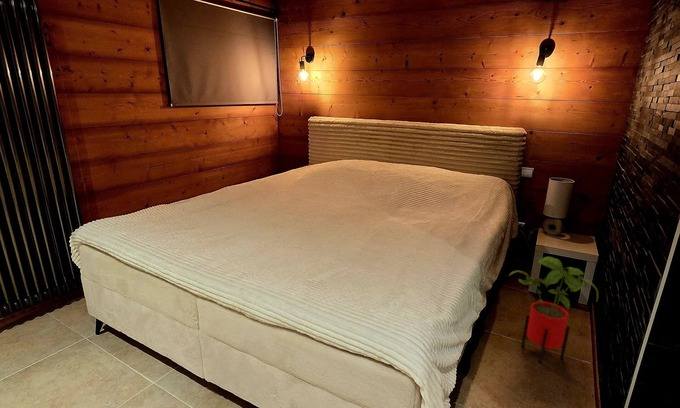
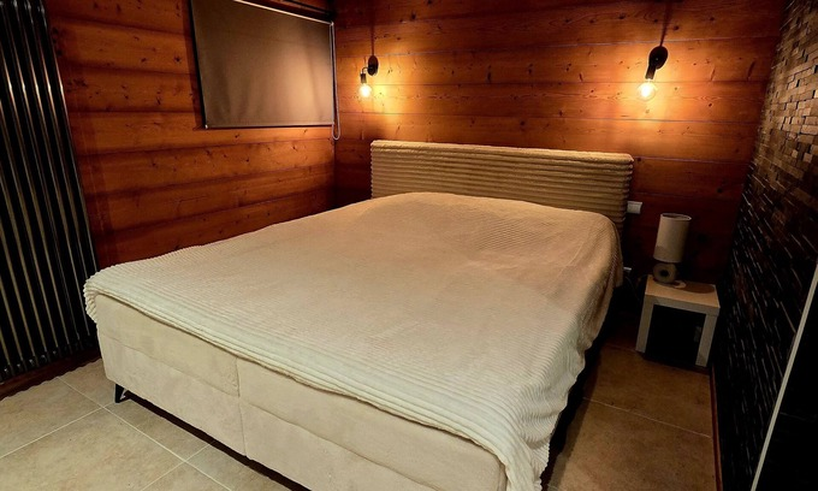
- house plant (547, 305)
